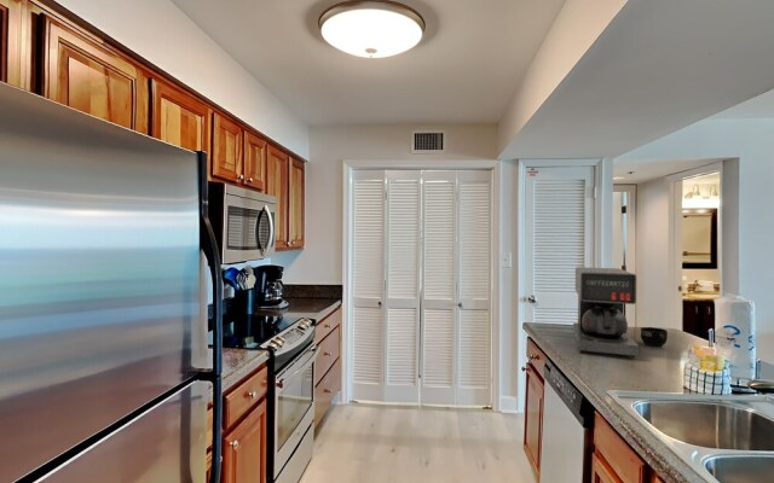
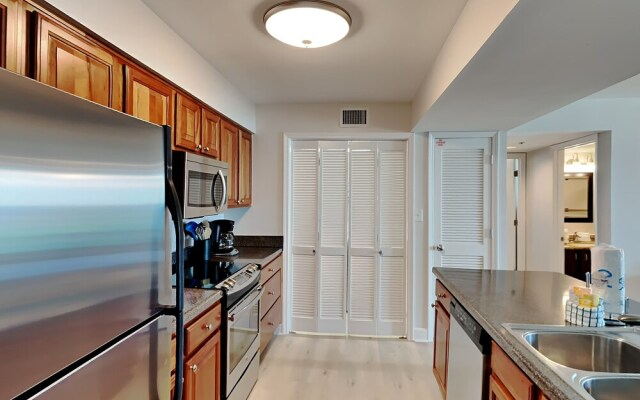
- coffee maker (601, 307)
- mug (654, 337)
